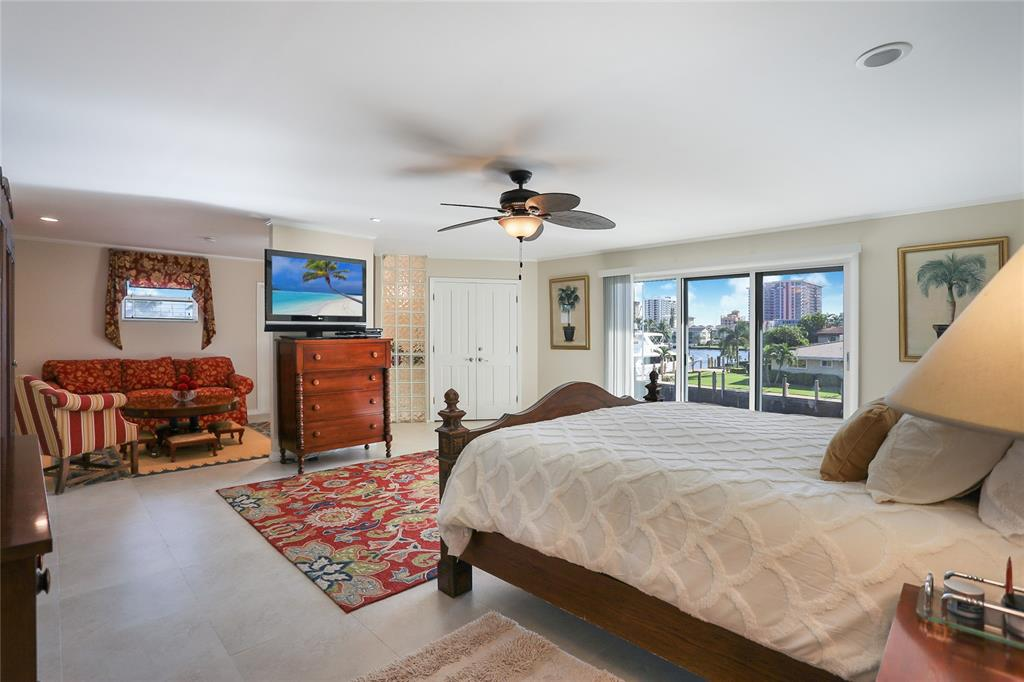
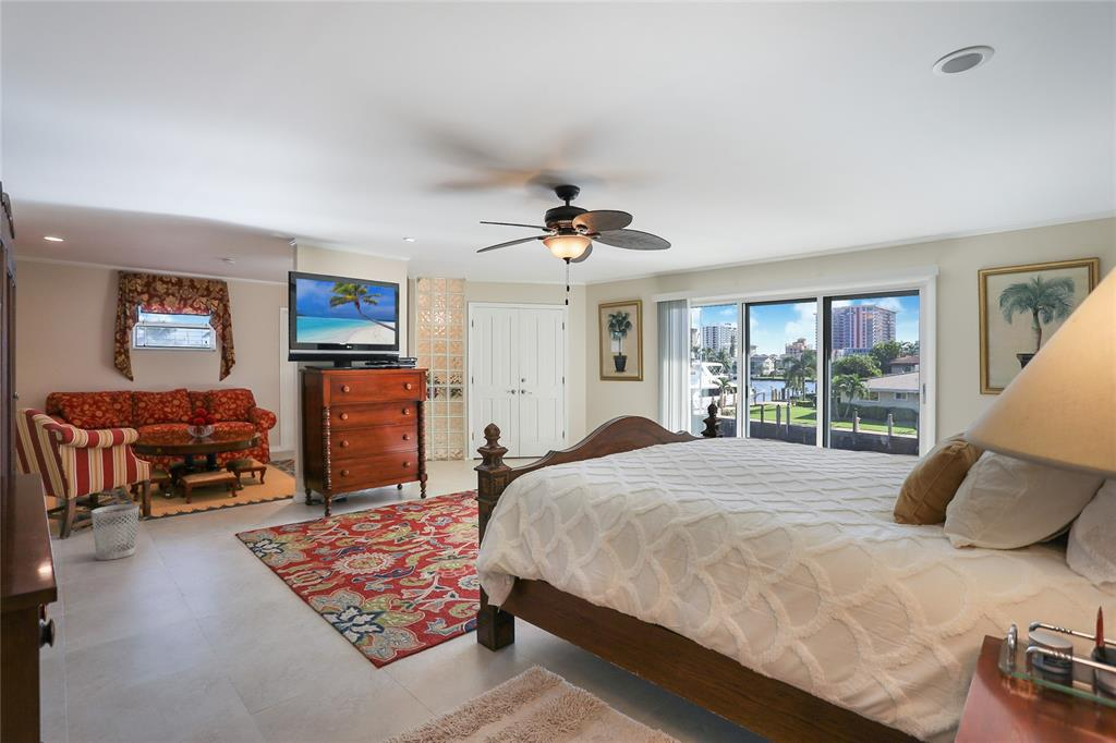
+ wastebasket (116, 532)
